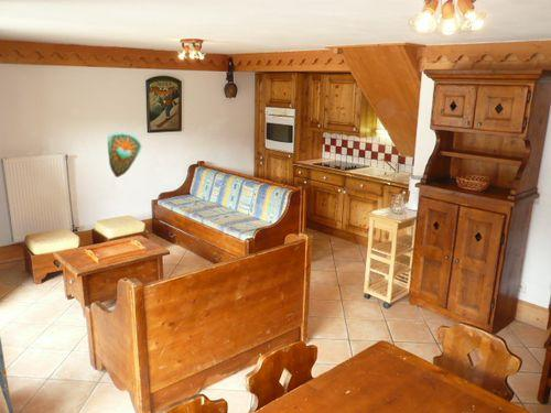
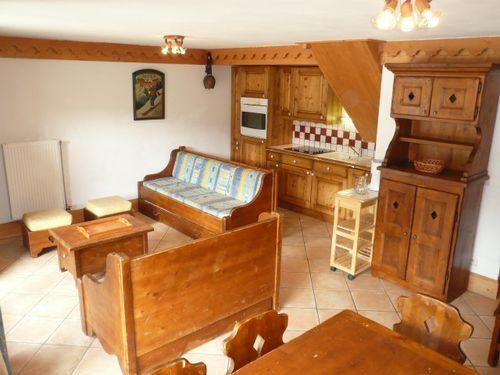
- decorative shield (121, 148)
